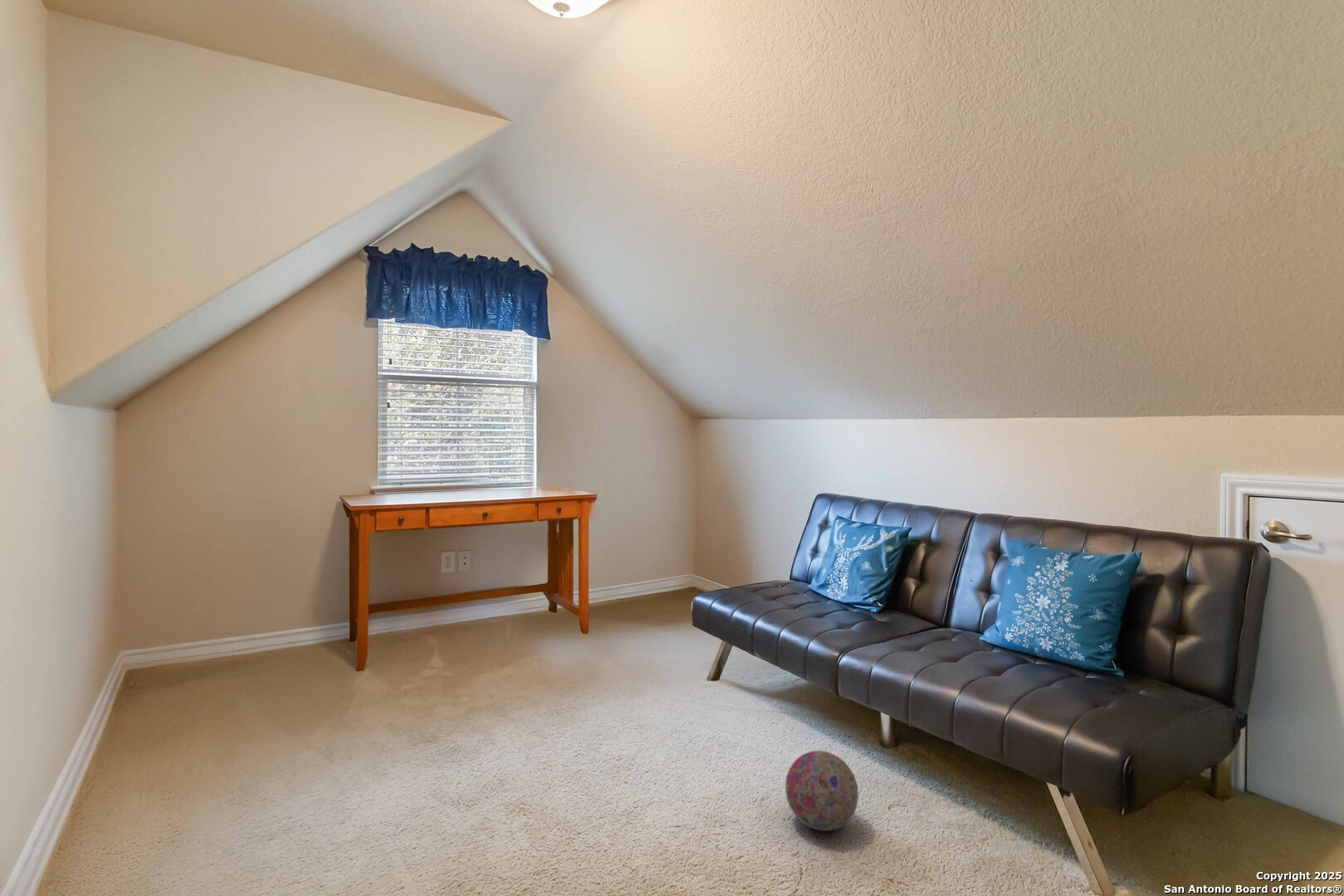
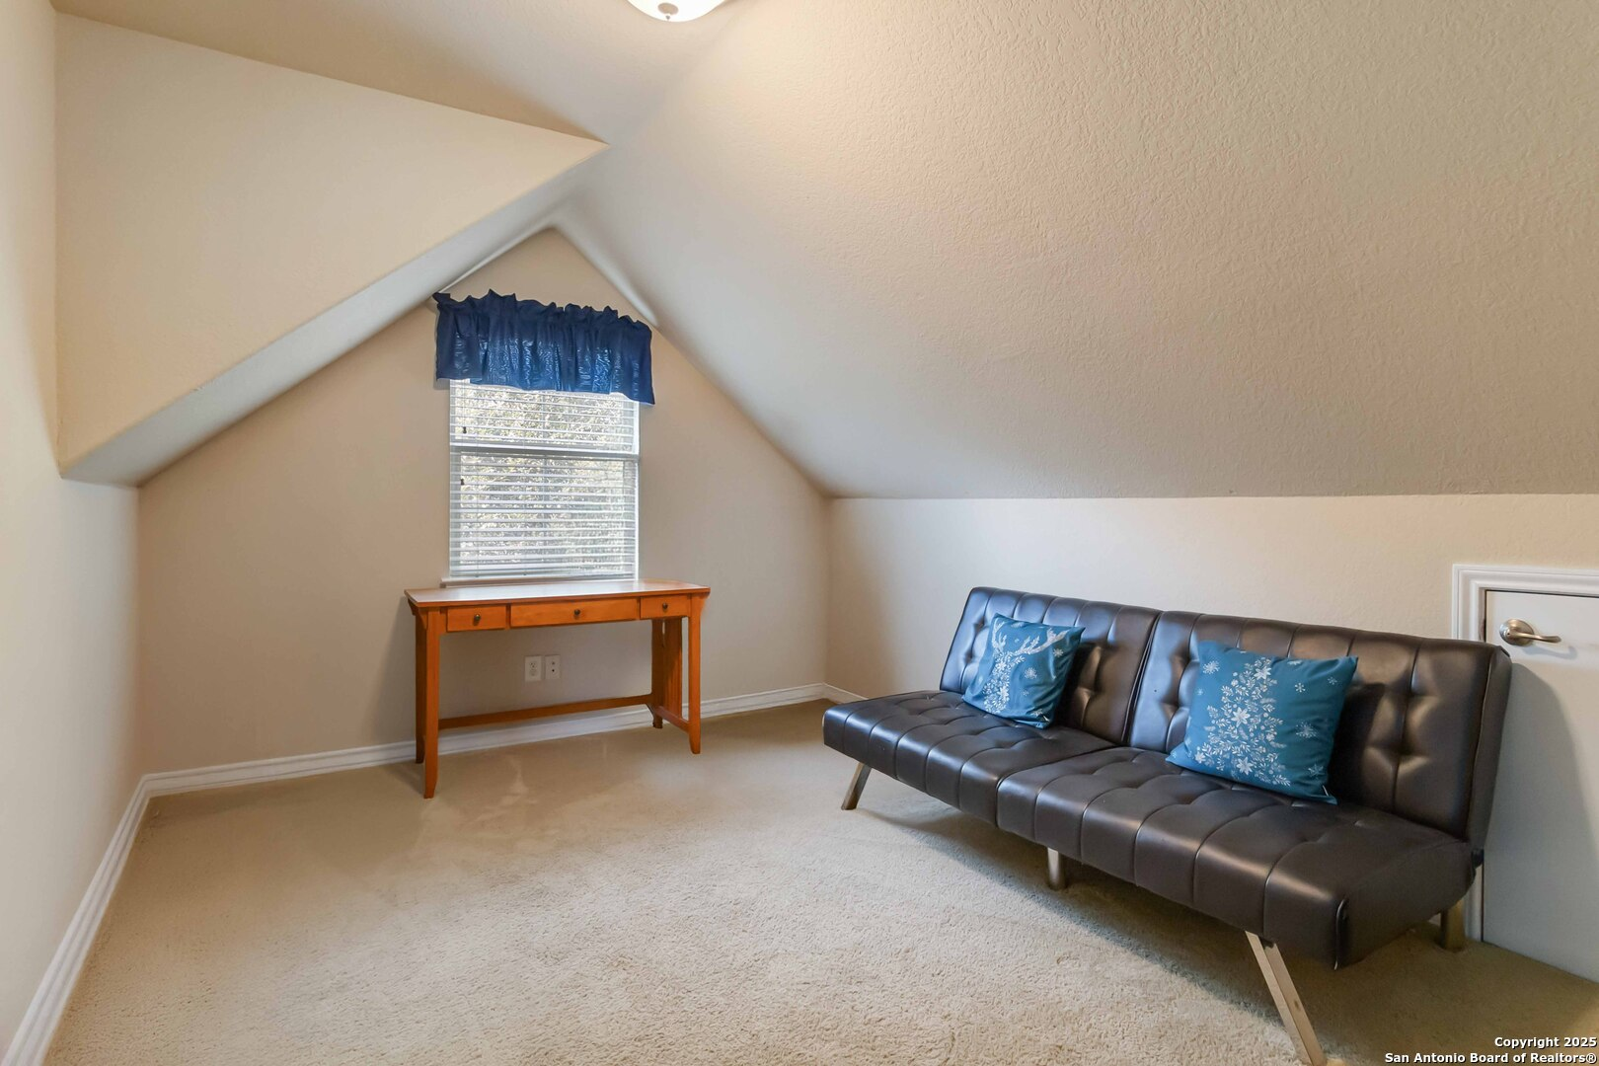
- decorative ball (821, 789)
